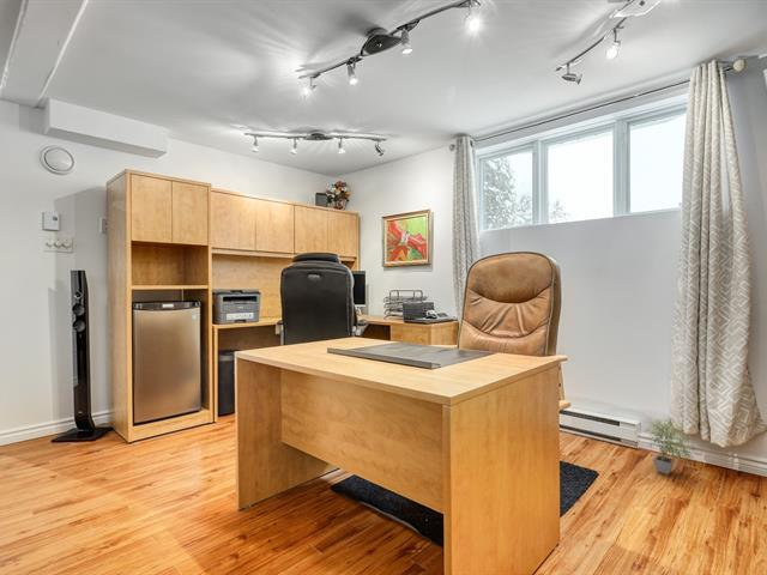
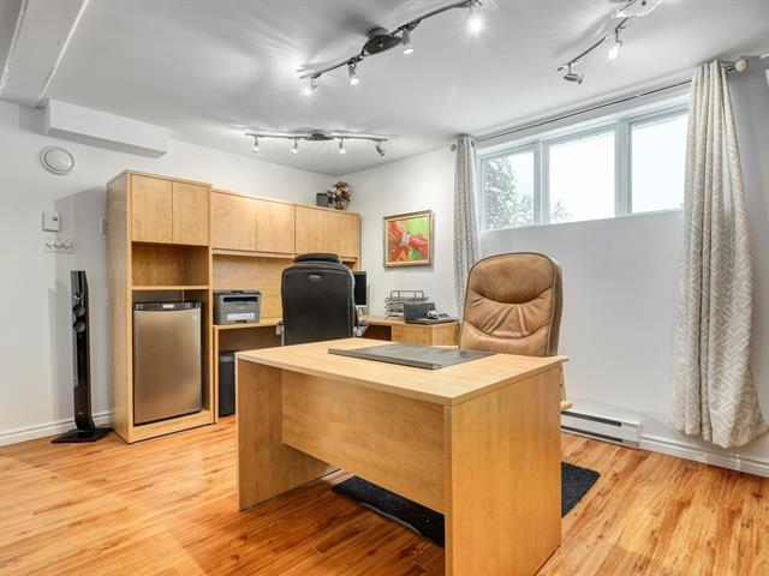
- potted plant (669, 442)
